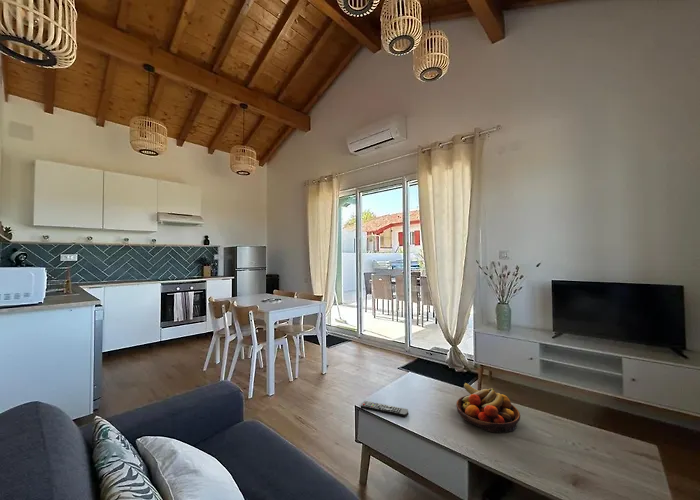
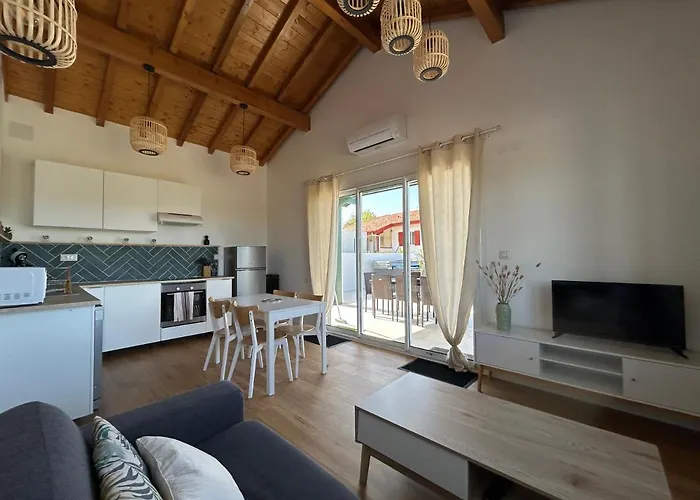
- remote control (384, 408)
- fruit bowl (486, 405)
